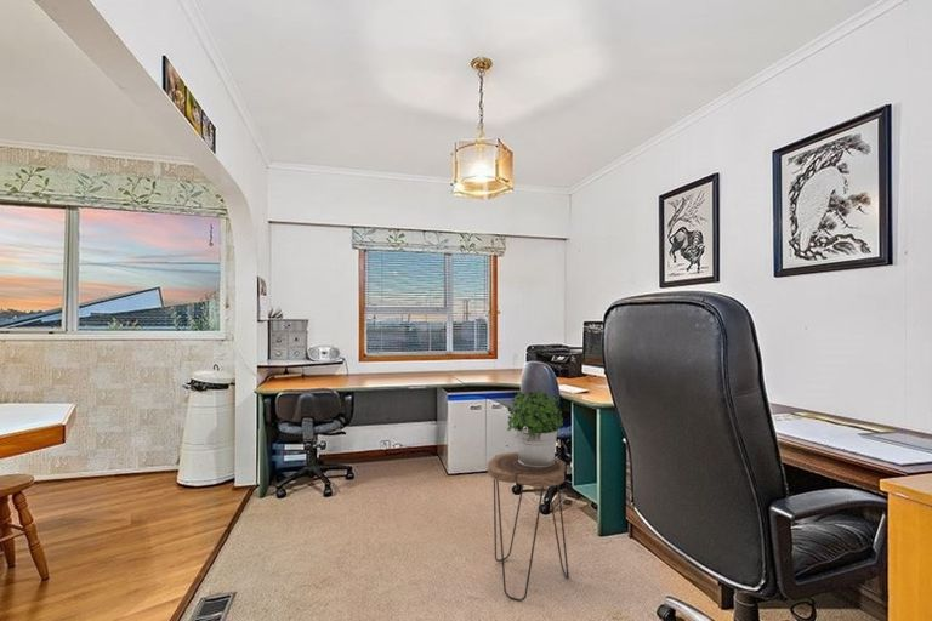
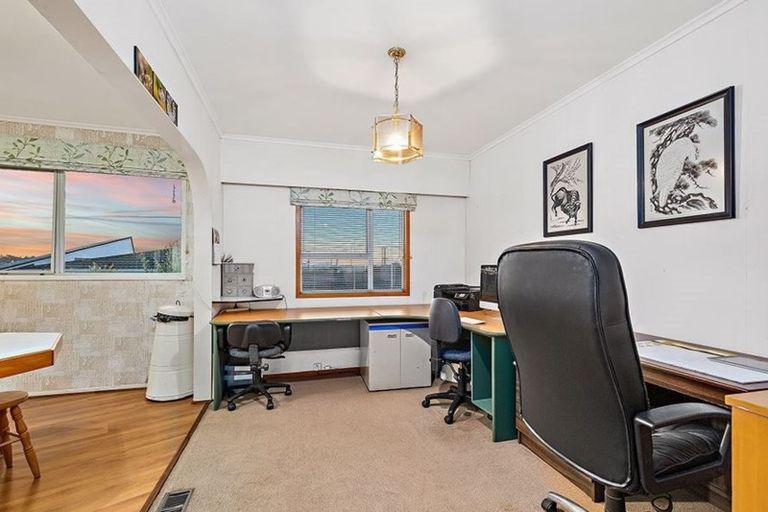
- side table (535, 525)
- potted plant (532, 426)
